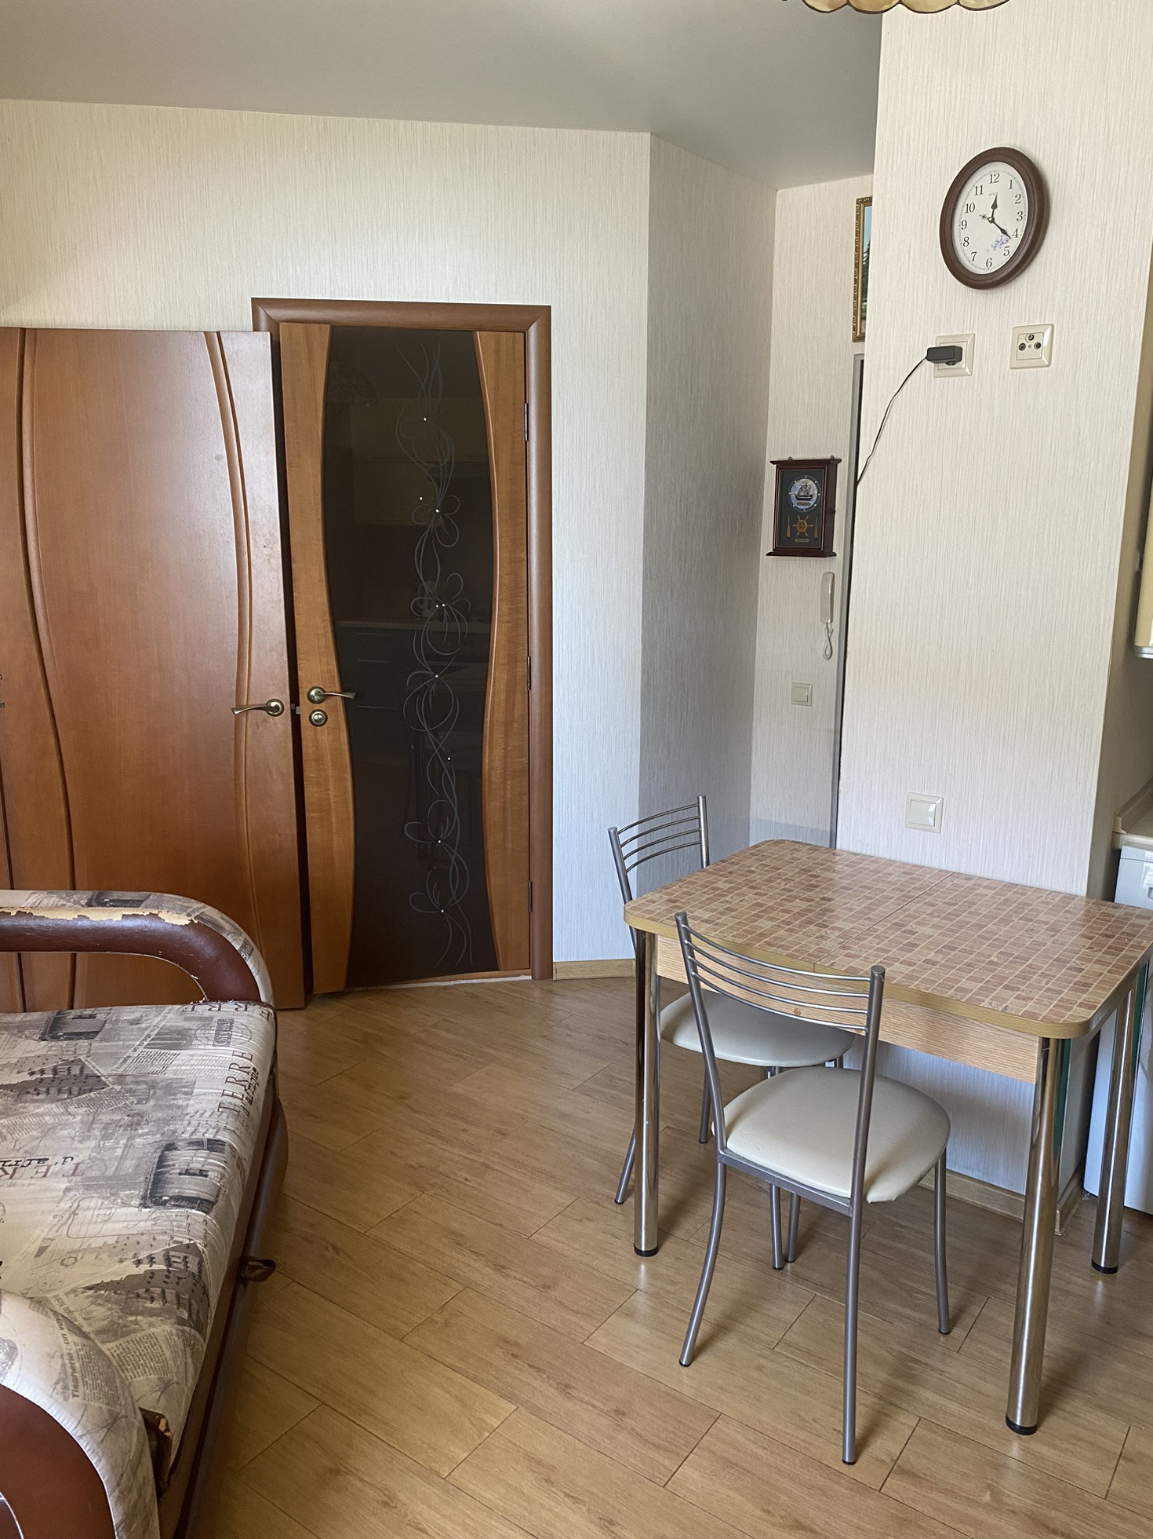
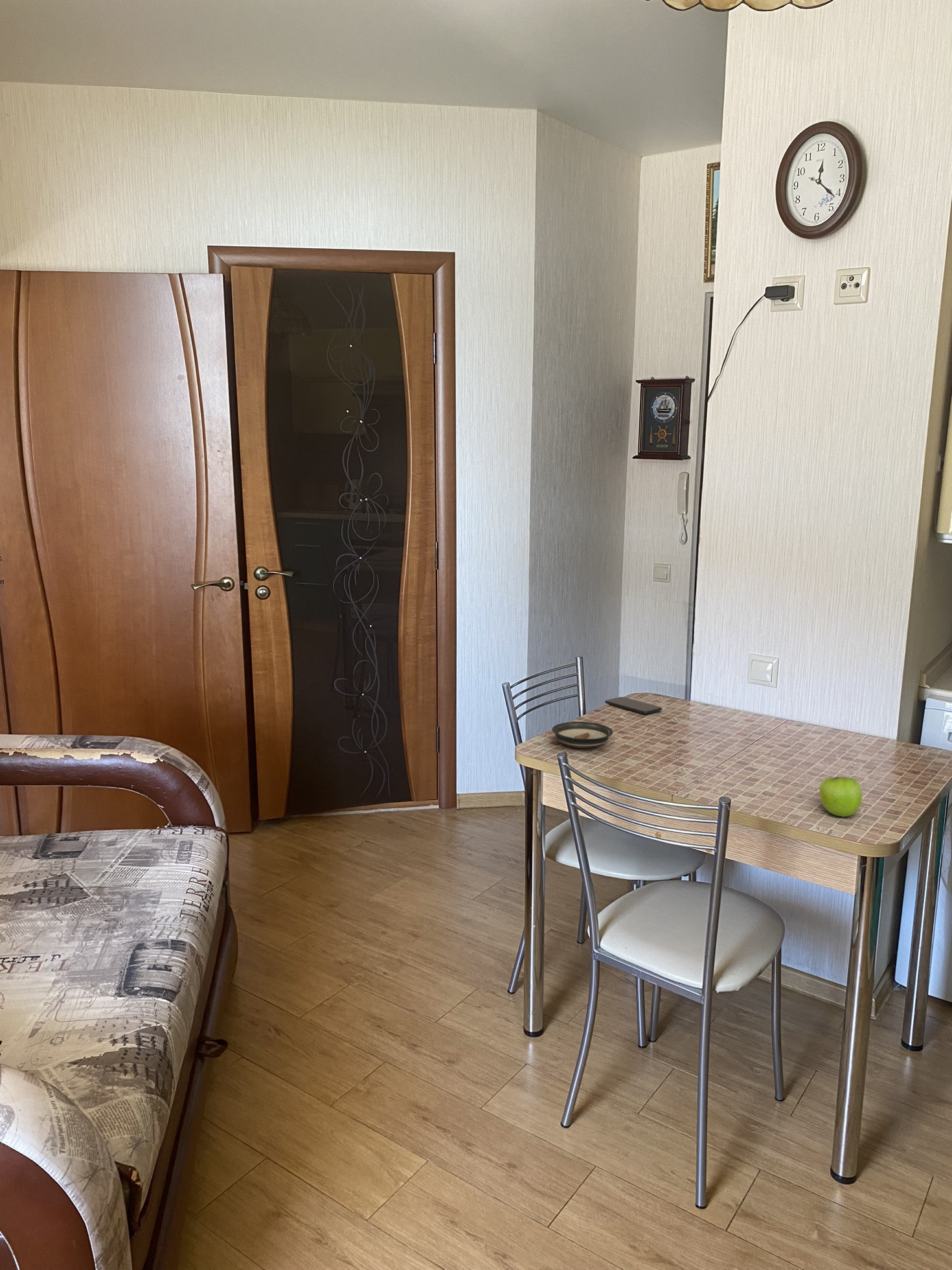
+ smartphone (633, 705)
+ saucer (582, 737)
+ fruit (840, 794)
